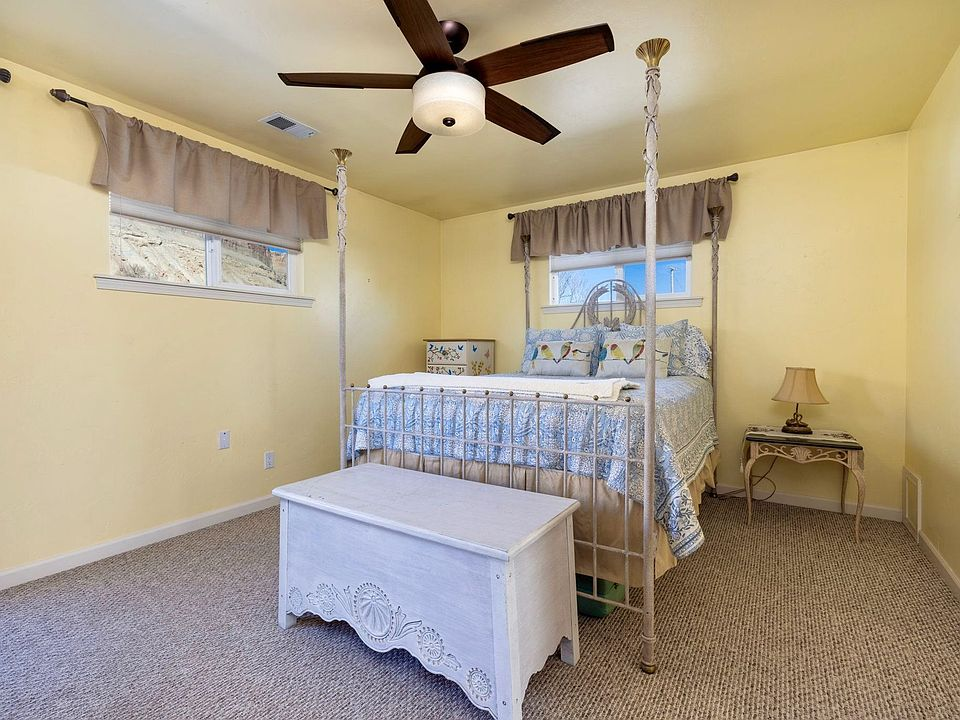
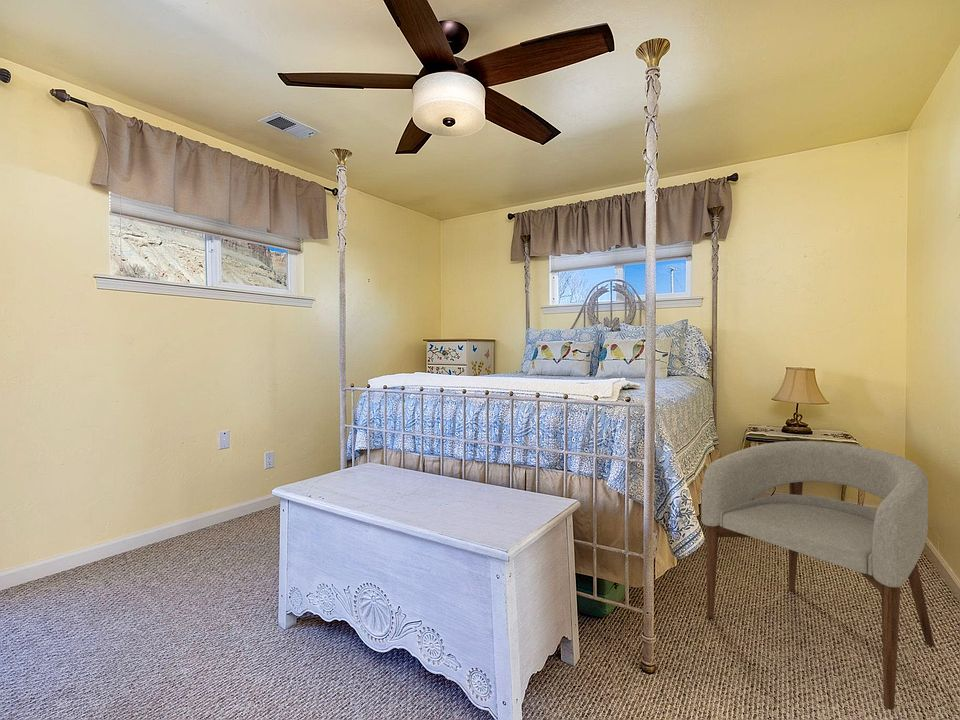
+ armchair (816, 544)
